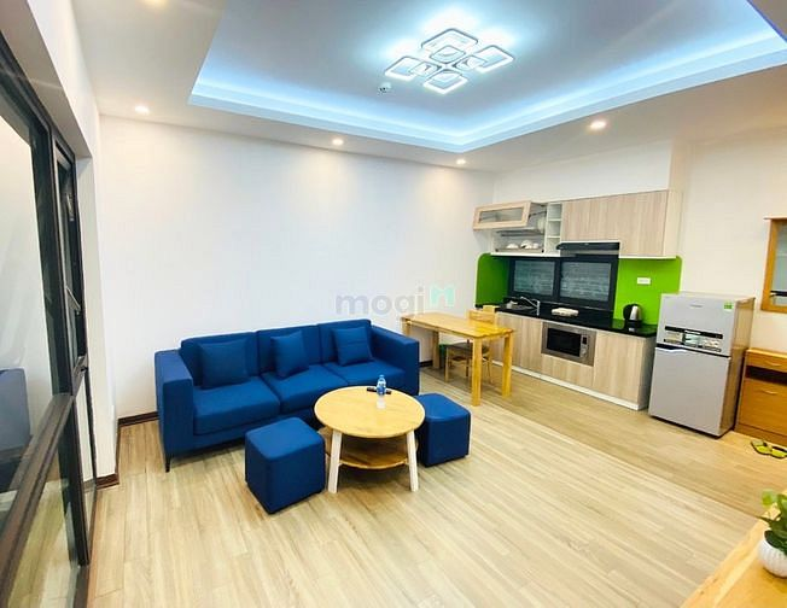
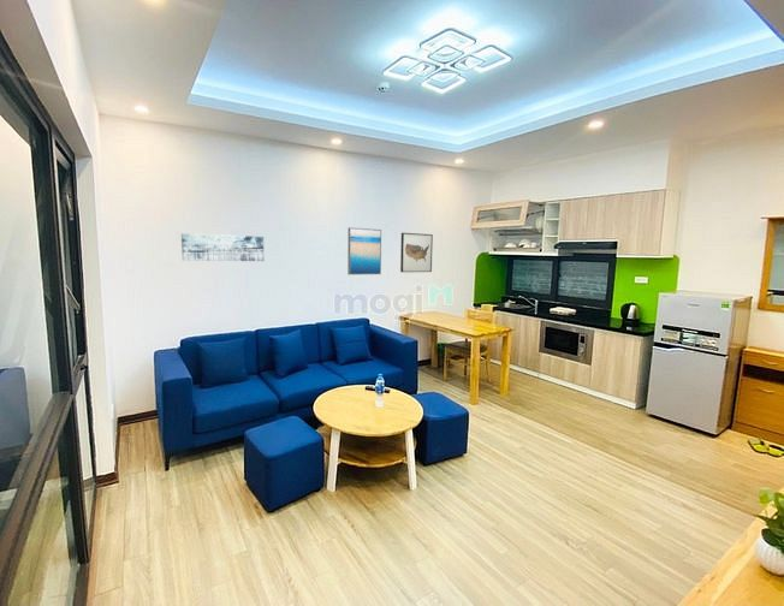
+ wall art (225, 248)
+ wall art (416, 252)
+ wall art (364, 251)
